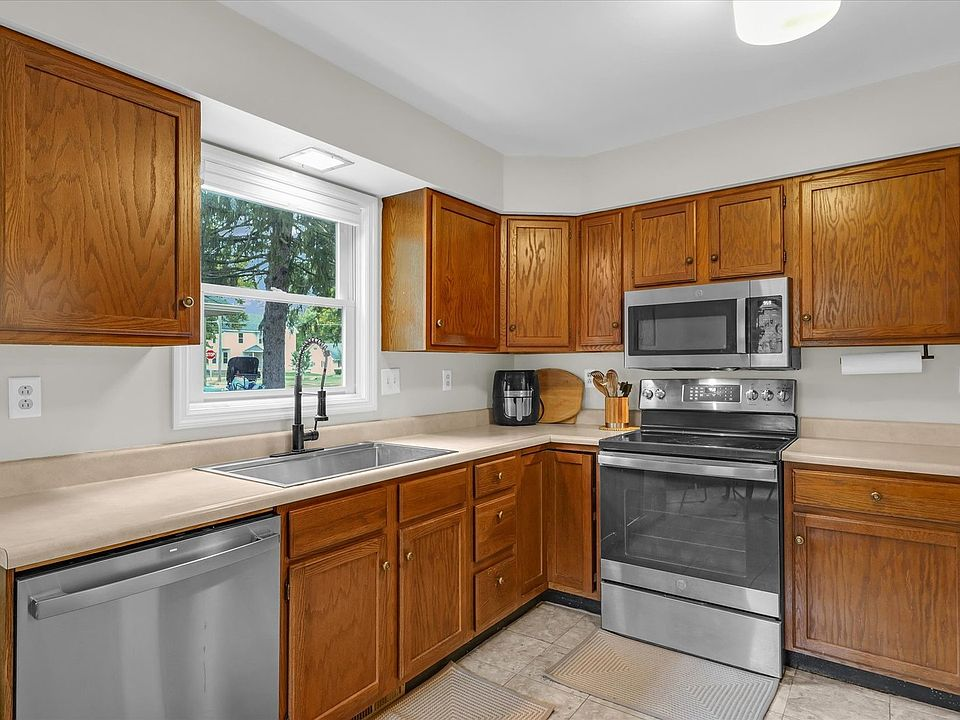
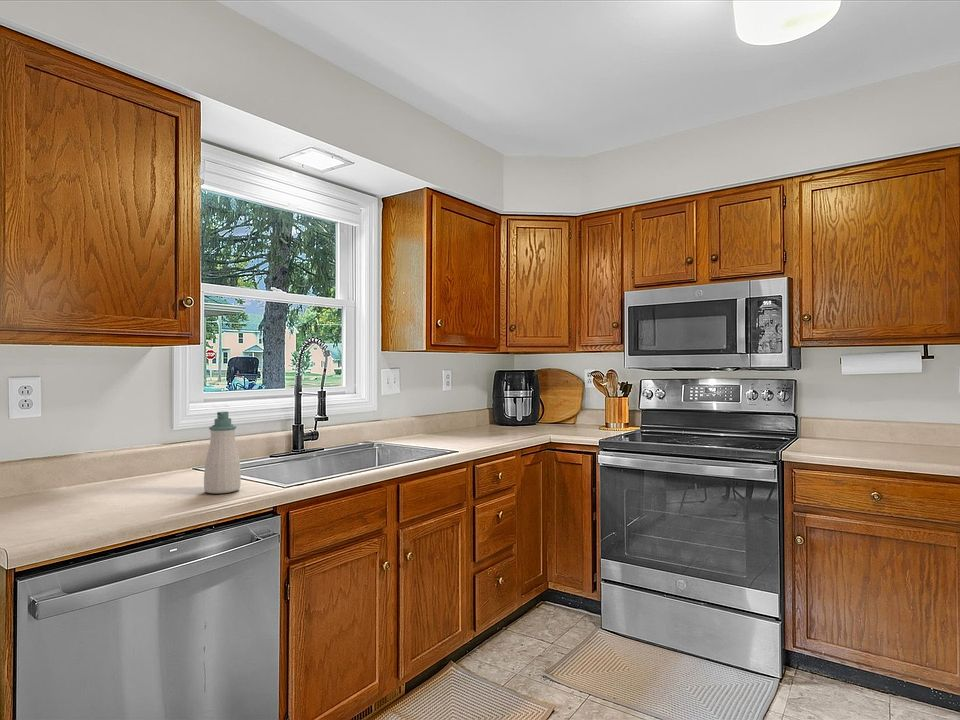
+ soap bottle (222, 451)
